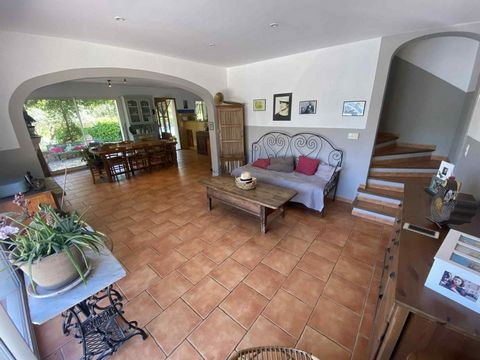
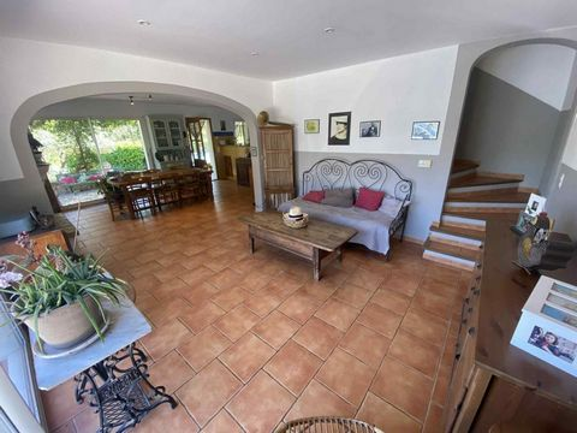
- cell phone (420, 230)
